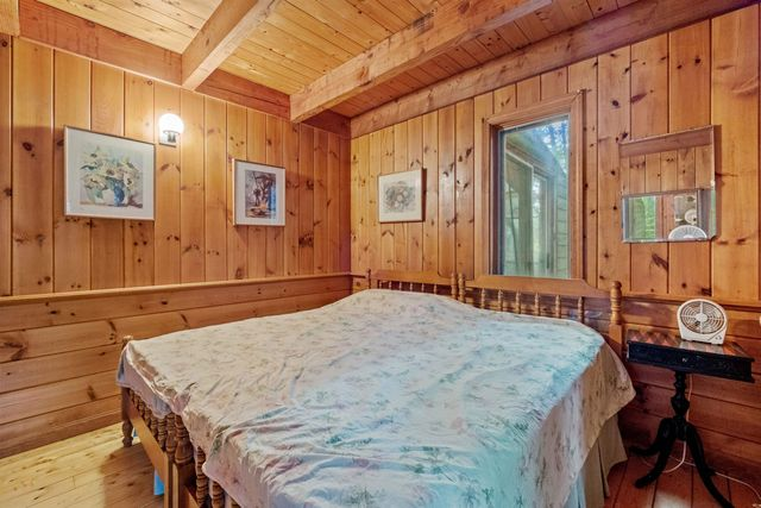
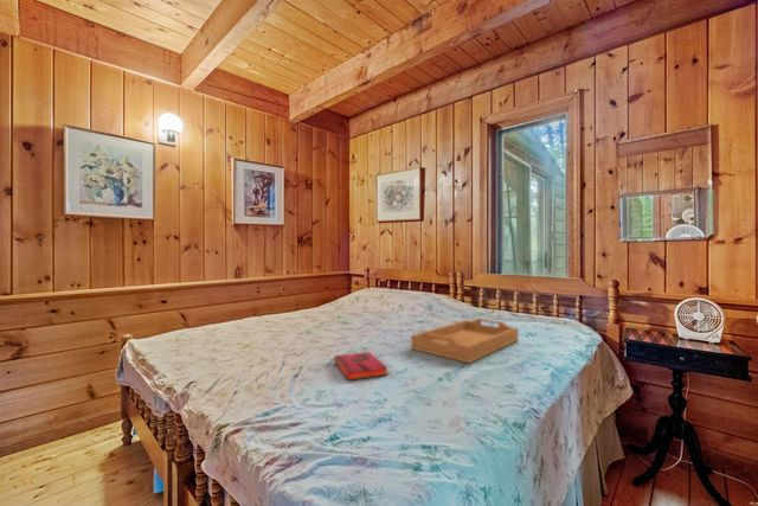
+ hardback book (359, 364)
+ serving tray (467, 335)
